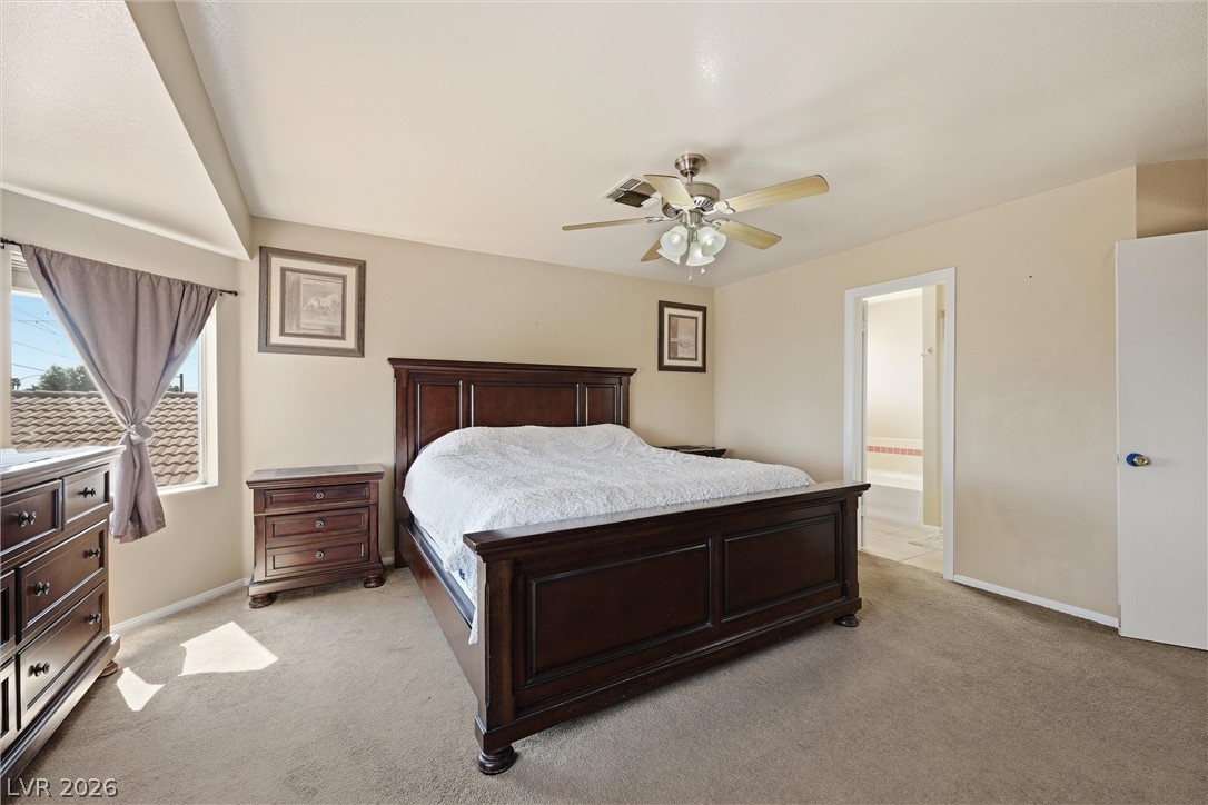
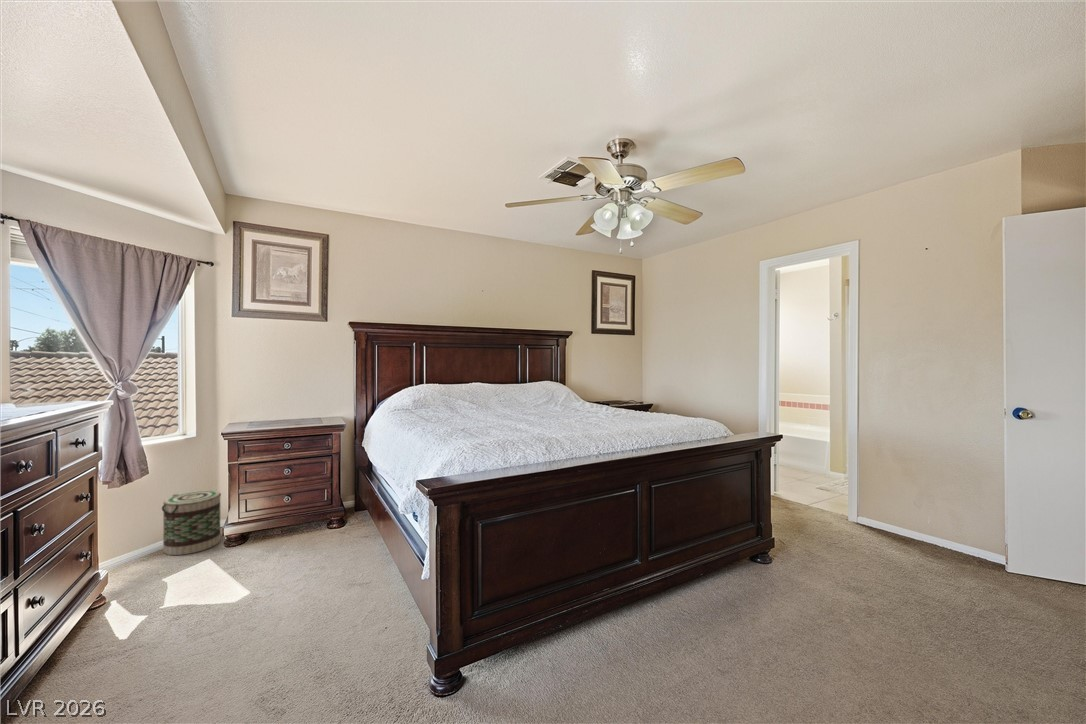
+ basket (191, 519)
